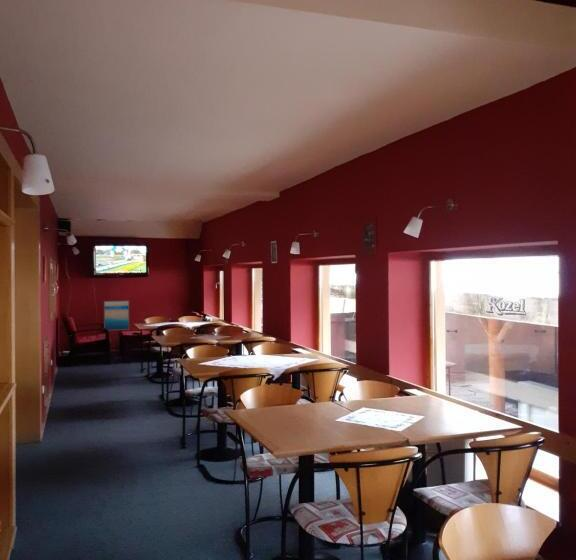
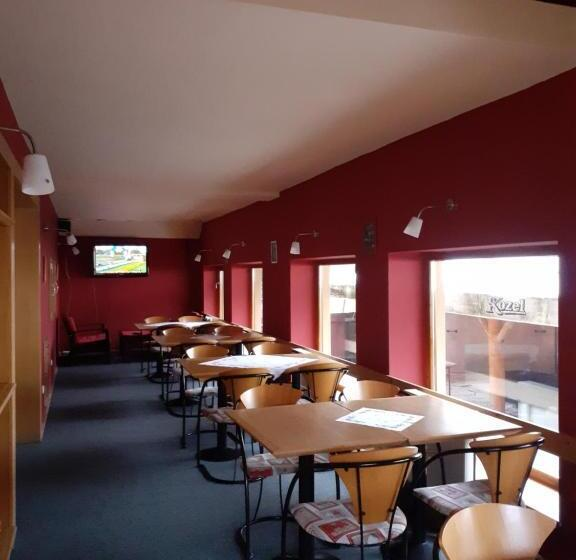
- wall art (116, 315)
